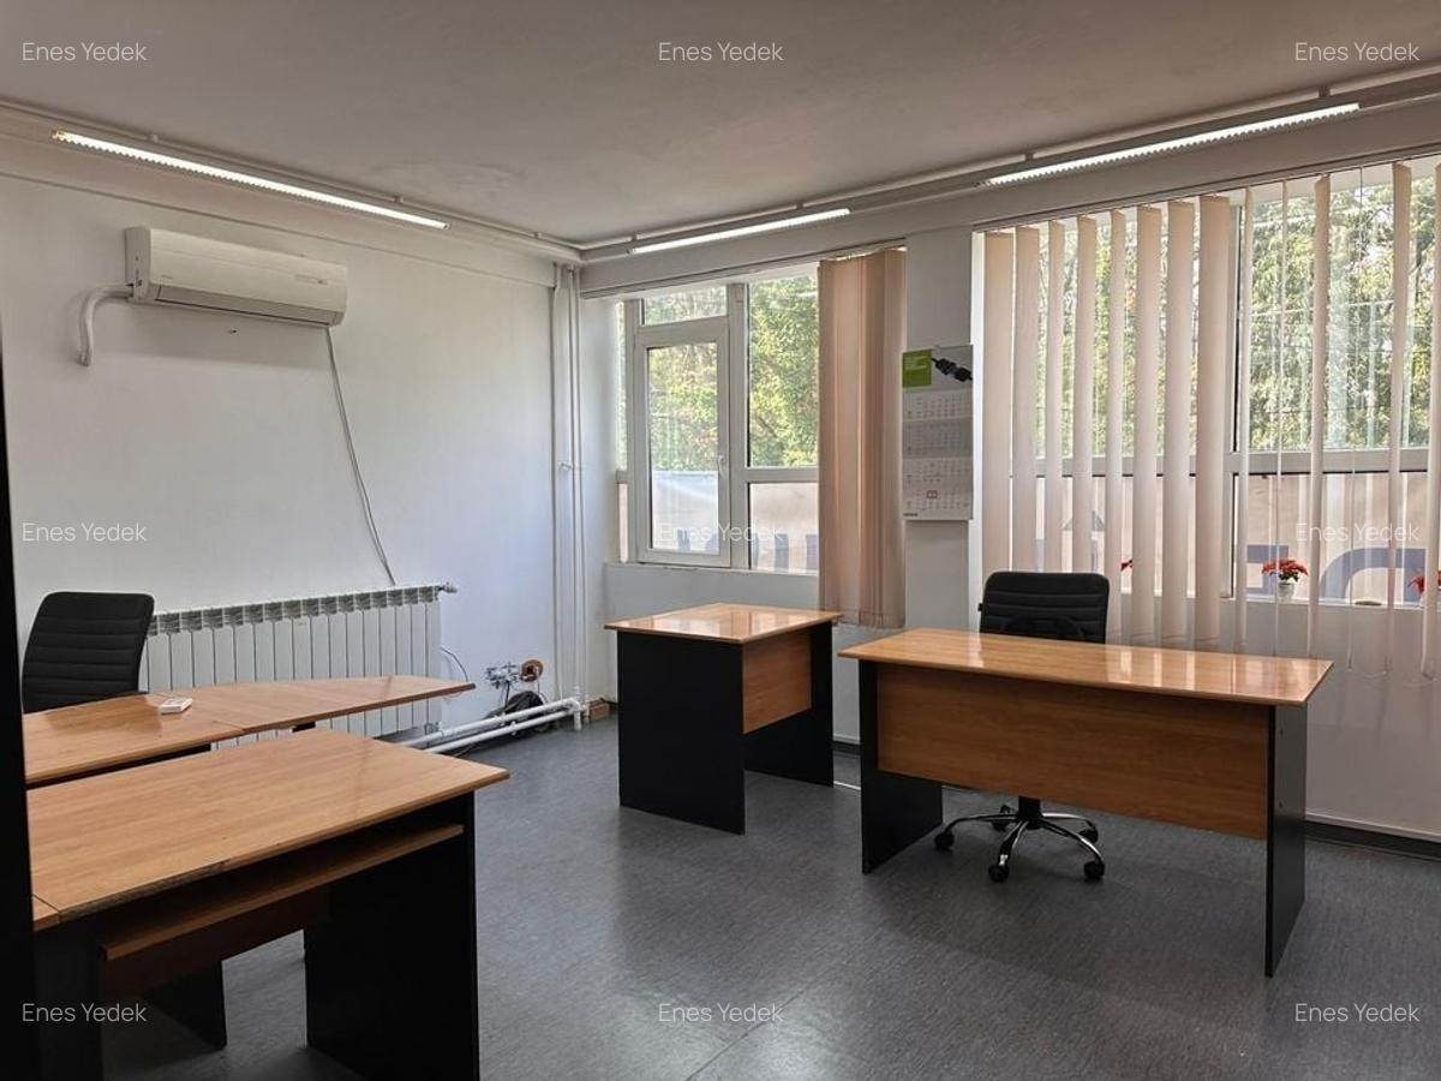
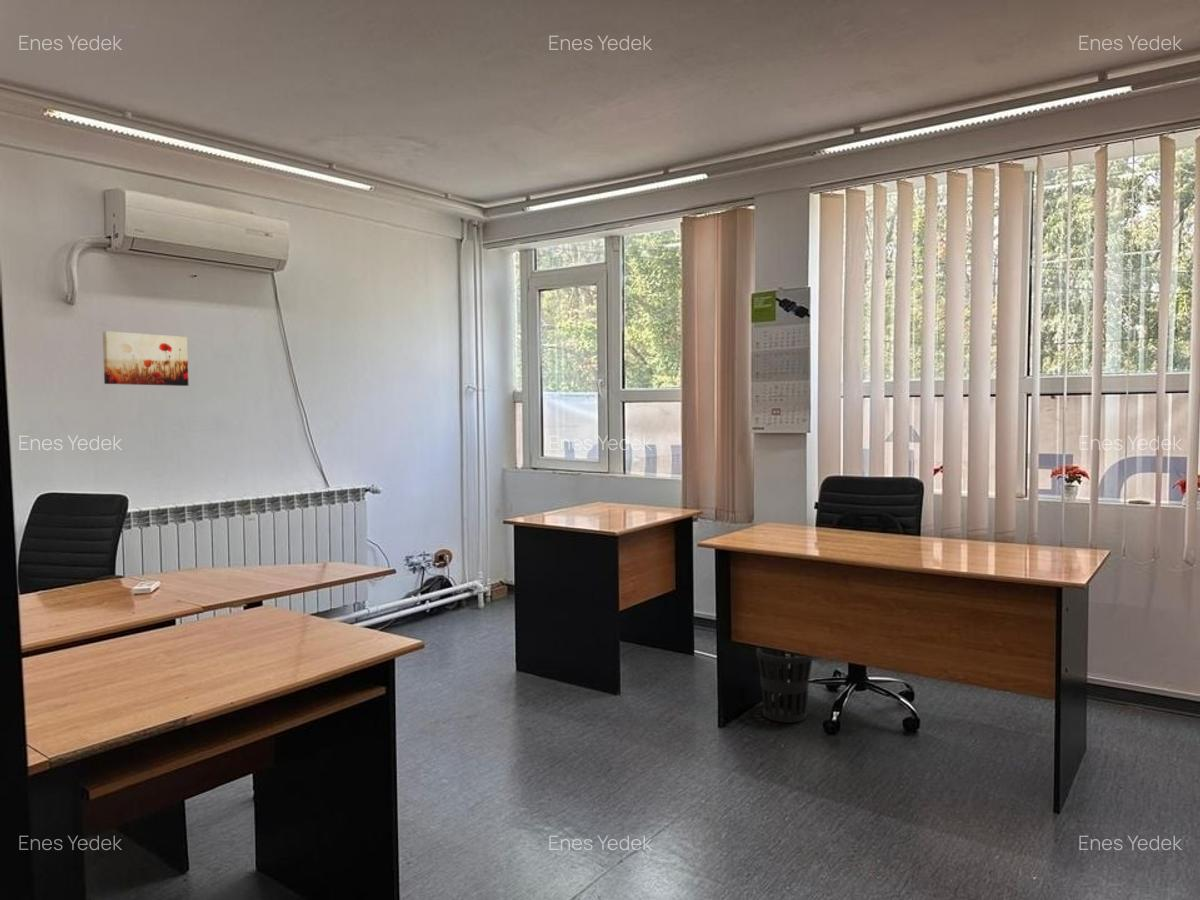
+ wall art (147, 359)
+ wastebasket (784, 682)
